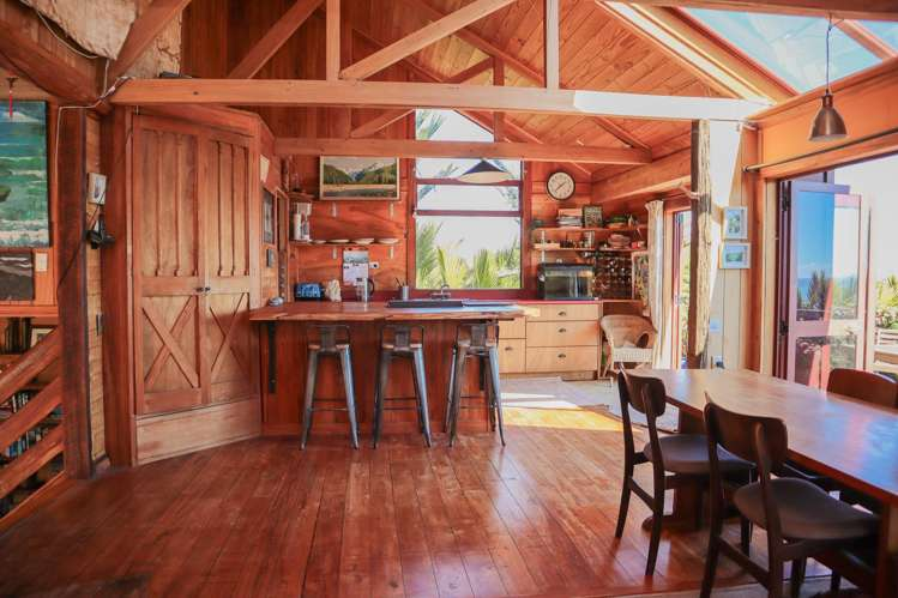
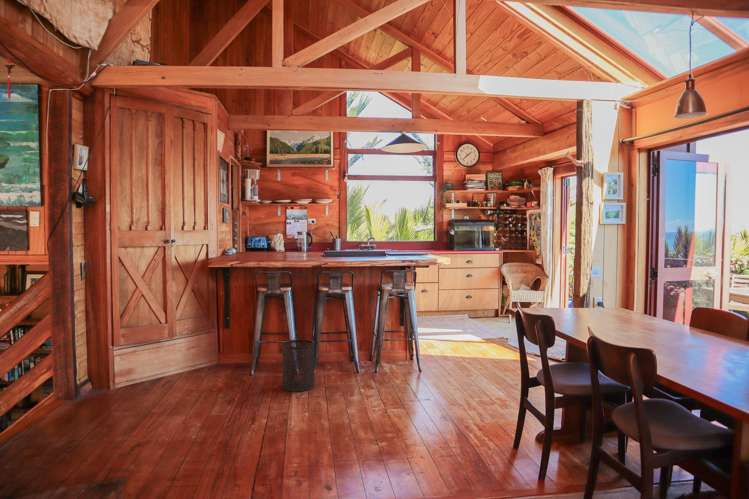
+ trash can (298, 364)
